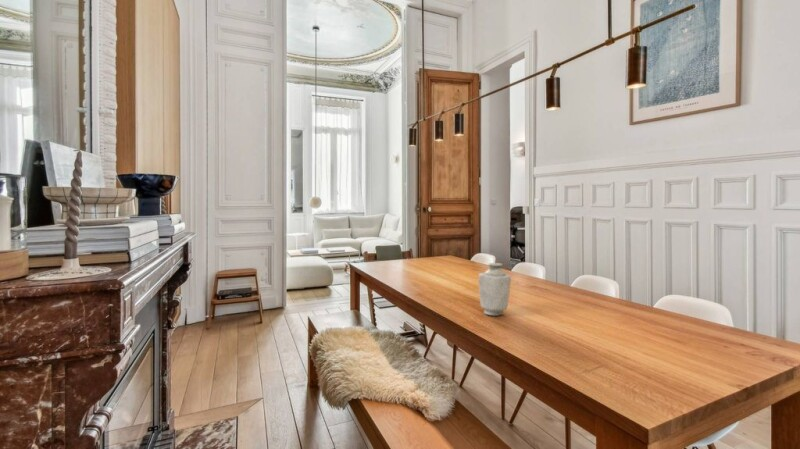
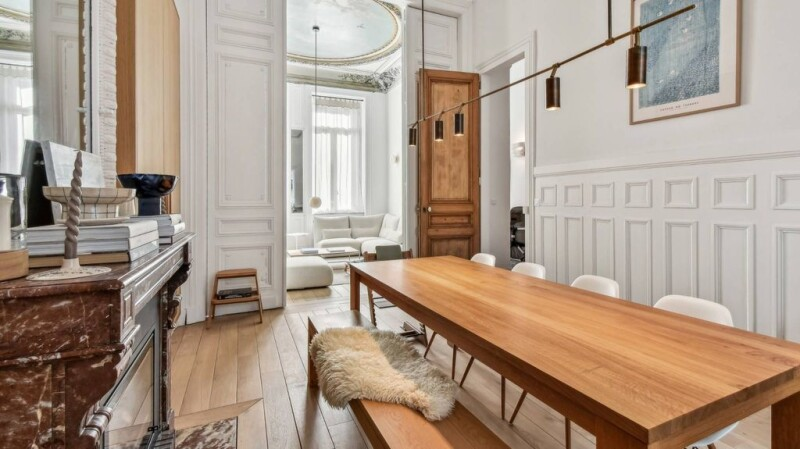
- vase (494, 288)
